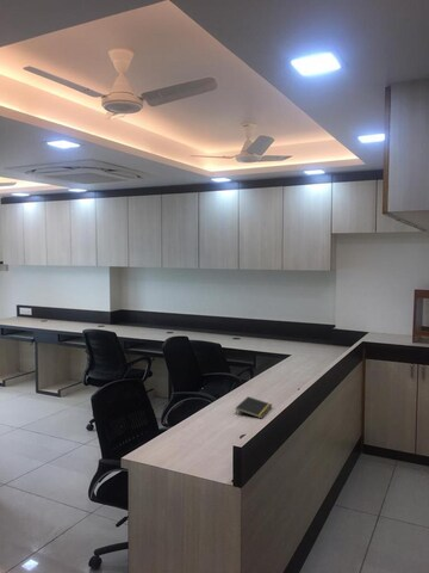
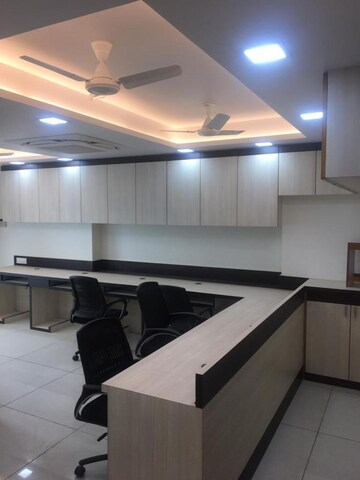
- notepad (254, 406)
